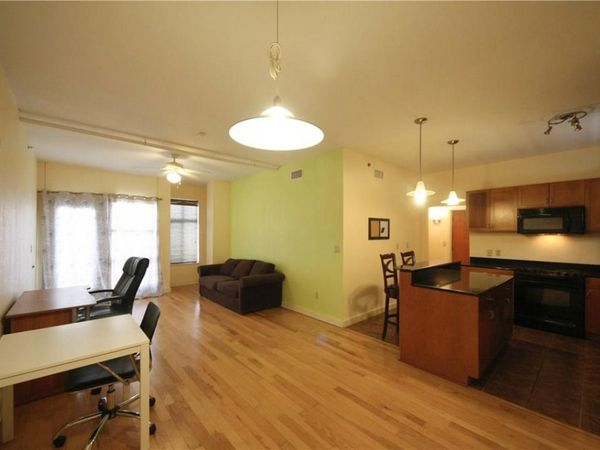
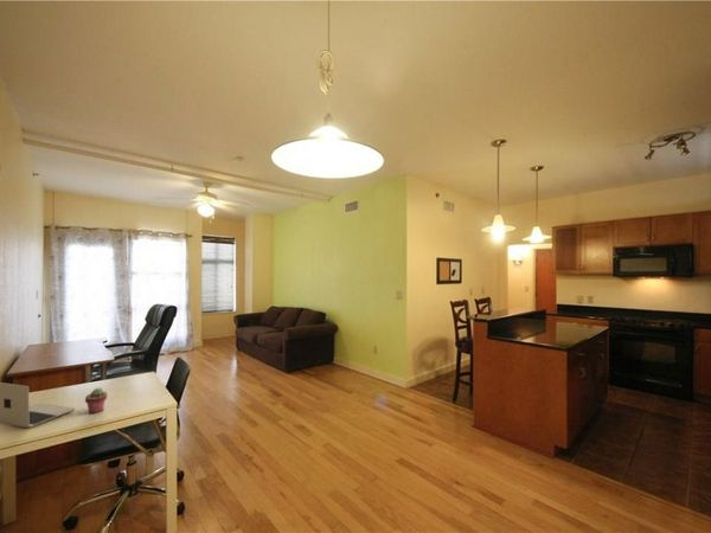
+ laptop (27, 396)
+ potted succulent (96, 399)
